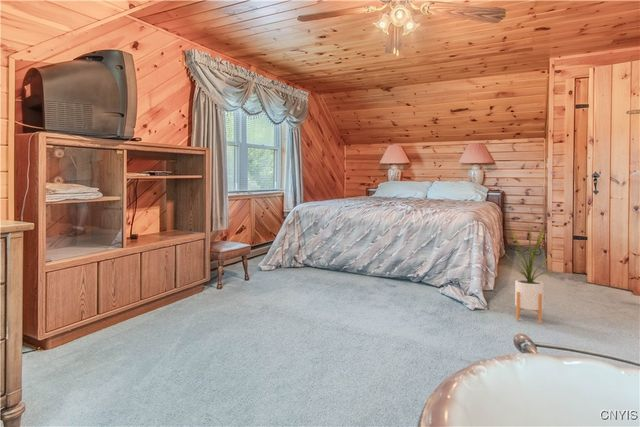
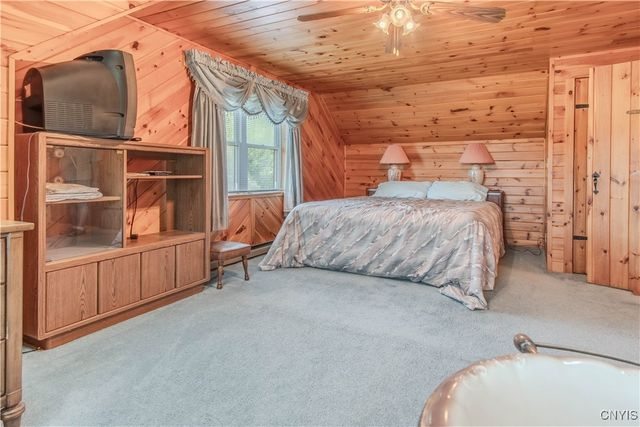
- house plant (529, 270)
